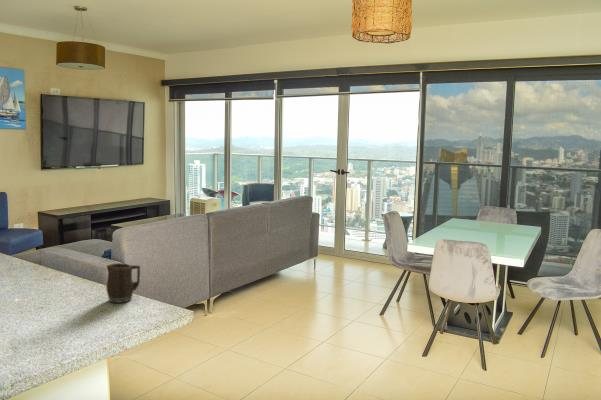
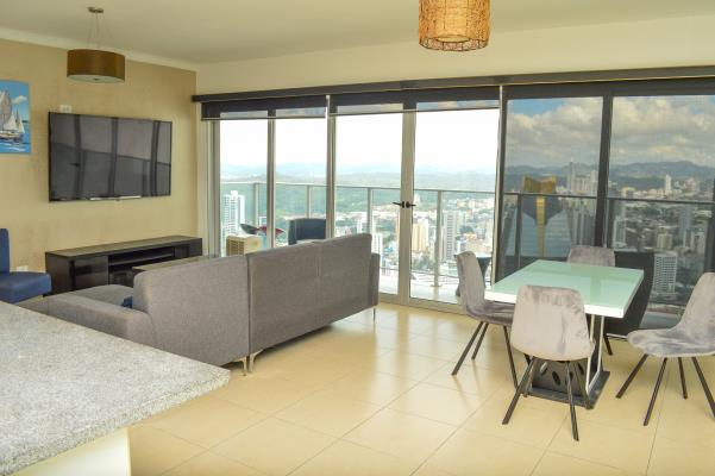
- mug (123, 281)
